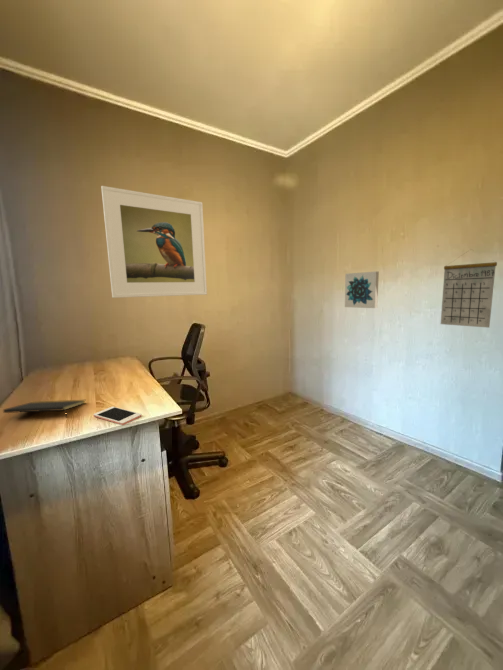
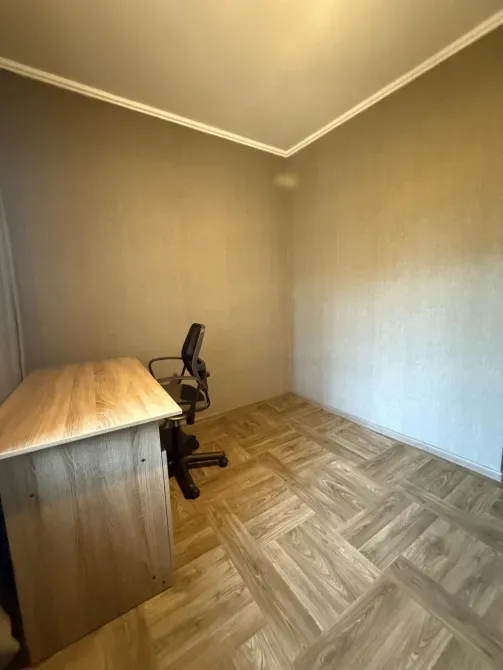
- cell phone (117, 415)
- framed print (160, 246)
- calendar (467, 288)
- notepad (47, 405)
- wall art (360, 290)
